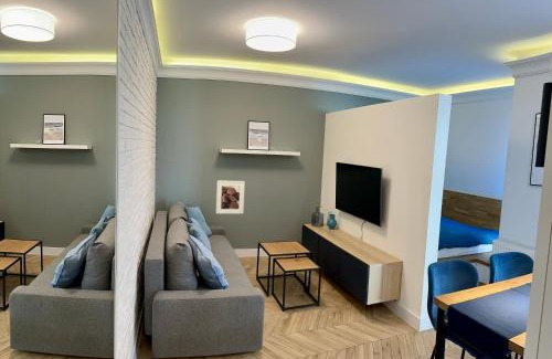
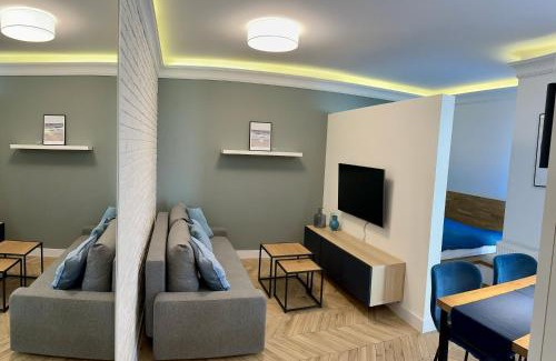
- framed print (230, 197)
